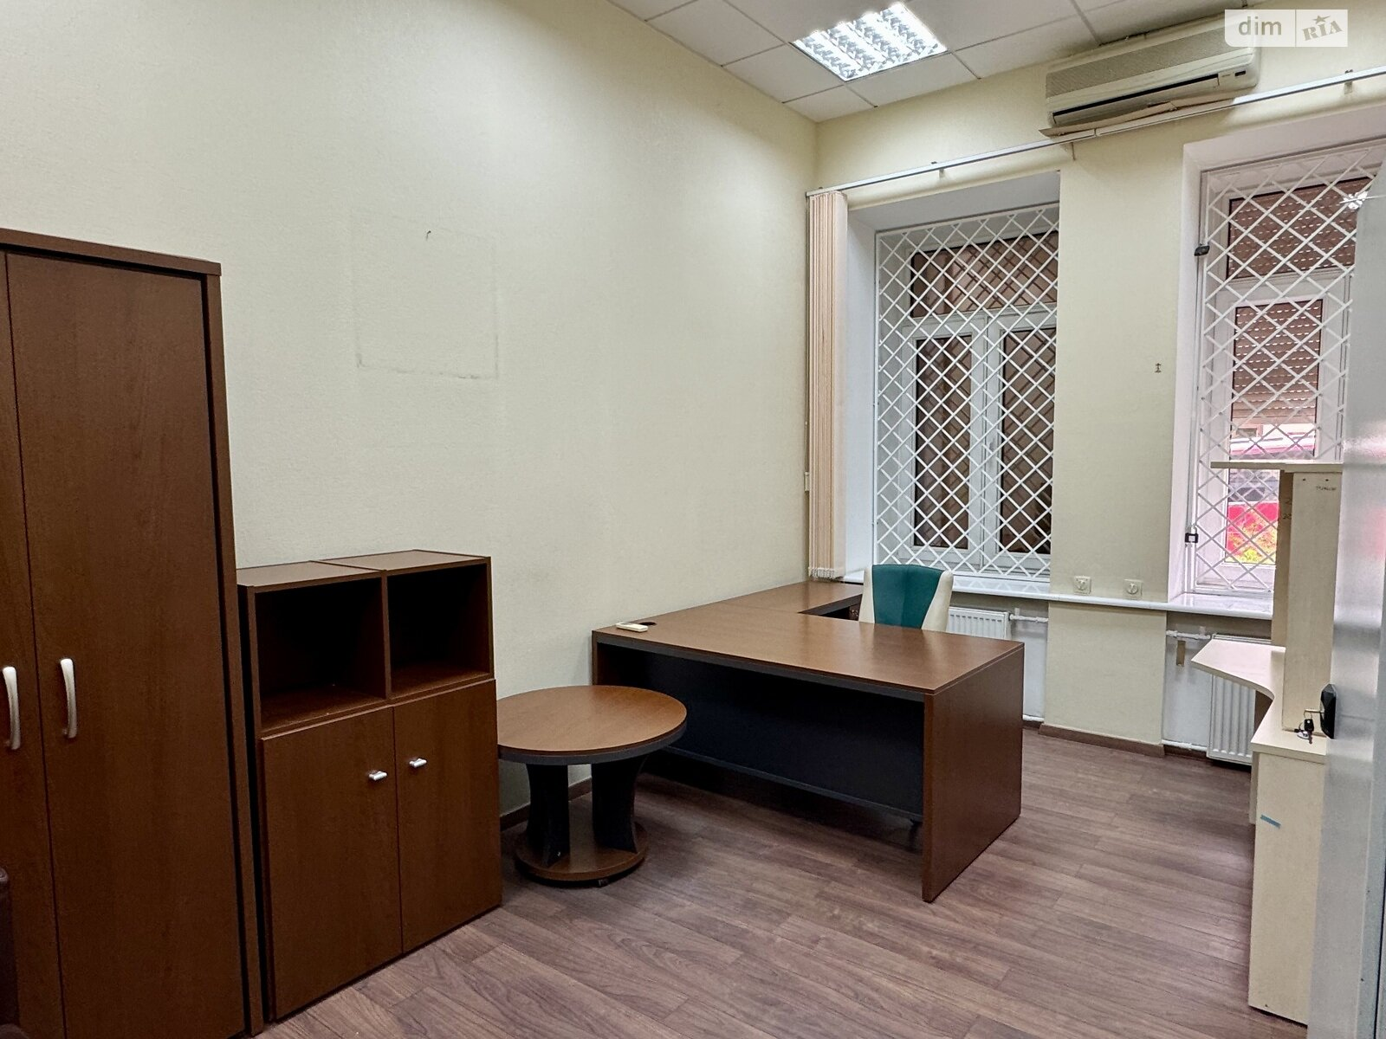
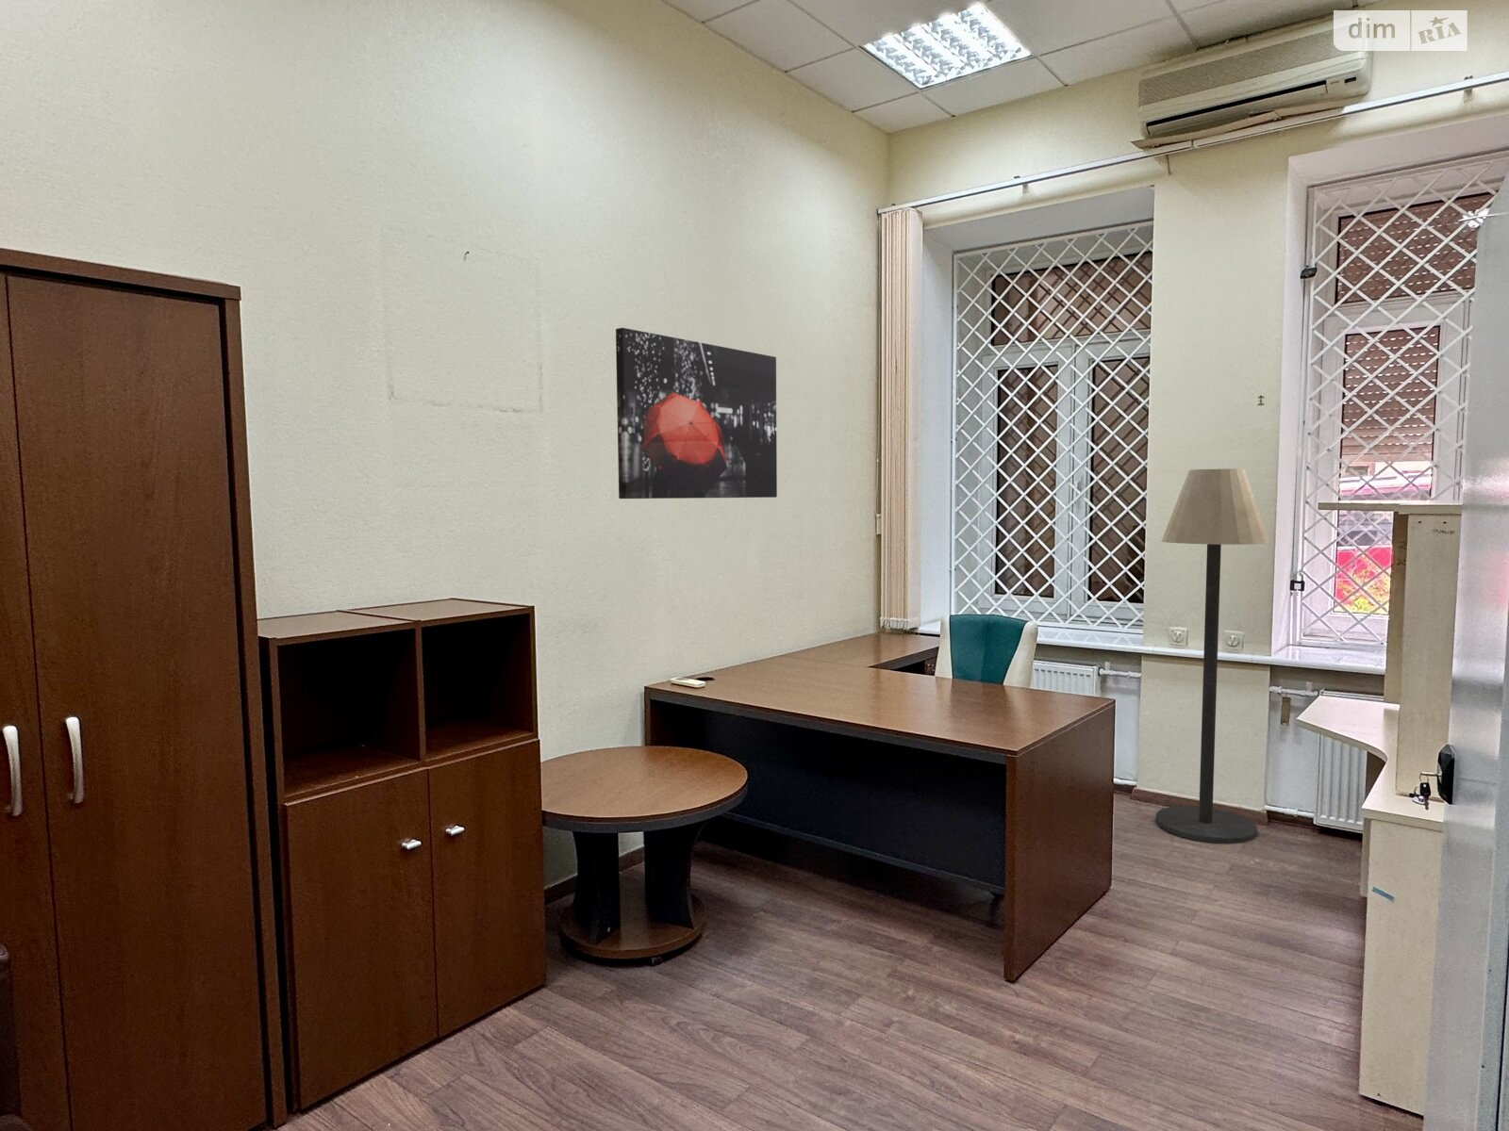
+ floor lamp (1210, 650)
+ wall art (703, 422)
